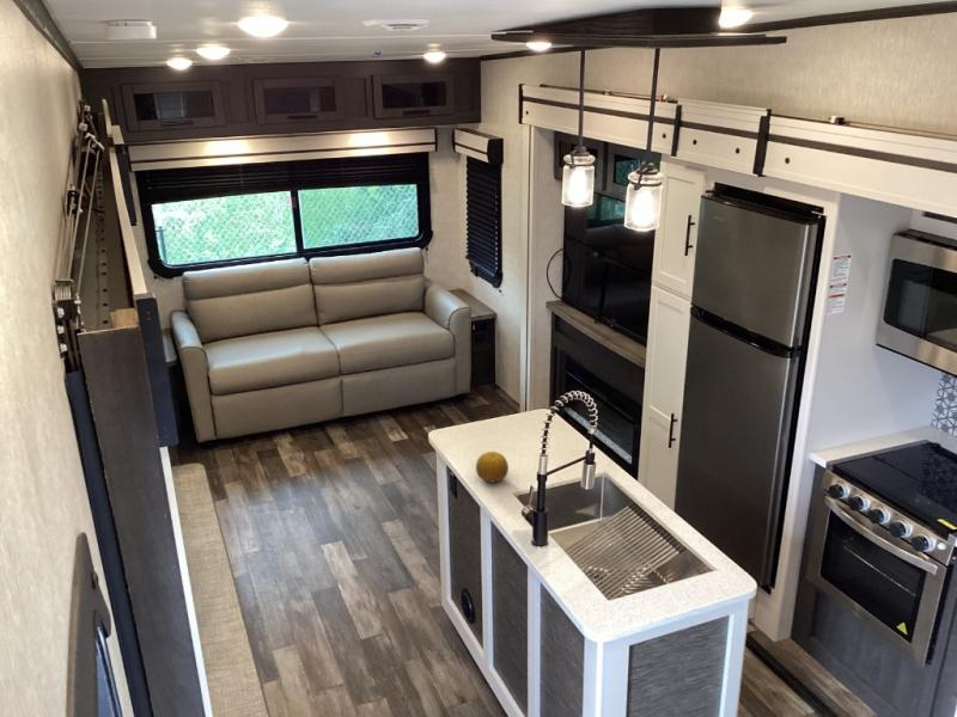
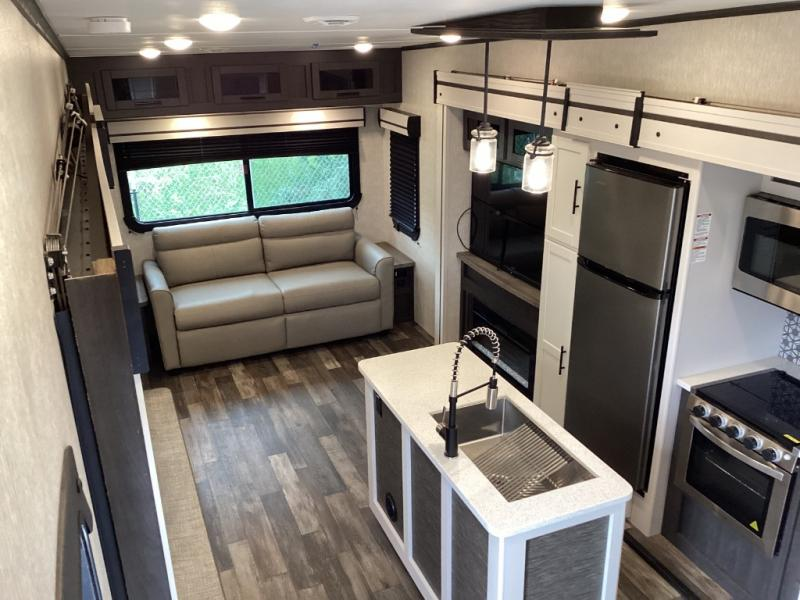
- fruit (492, 466)
